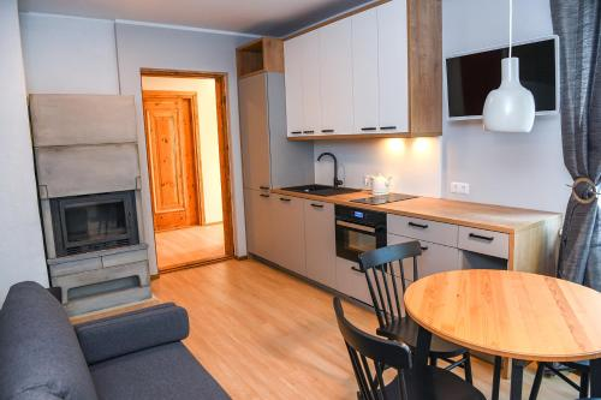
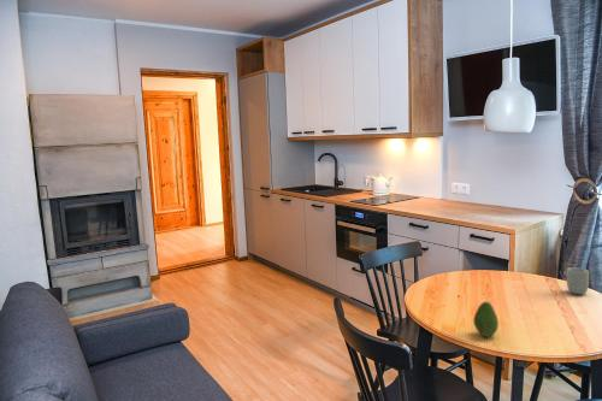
+ cup (577, 281)
+ fruit (485, 318)
